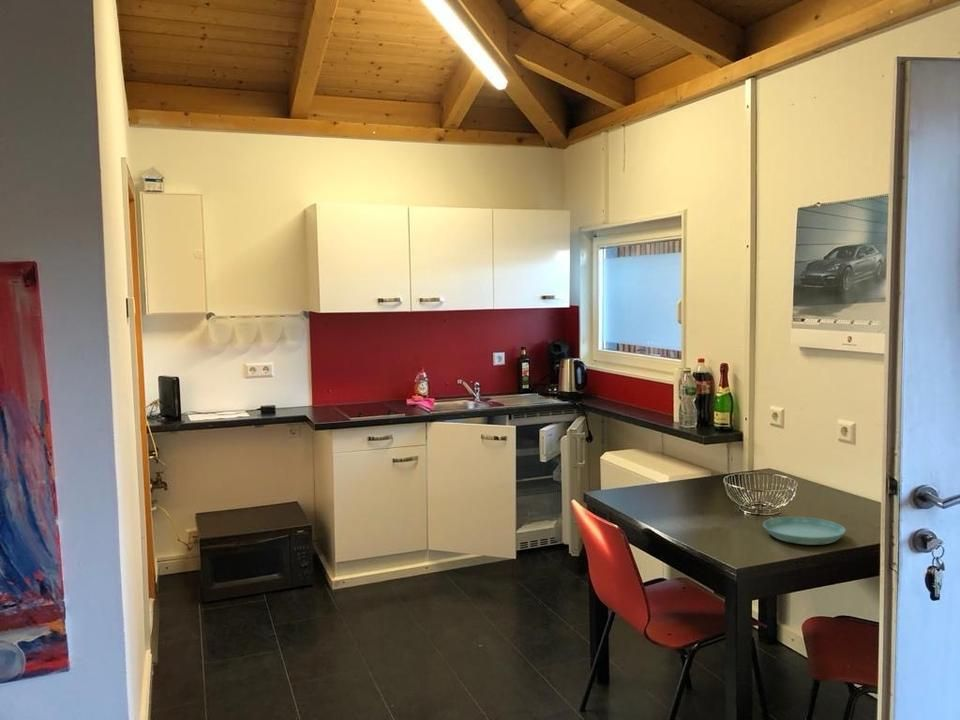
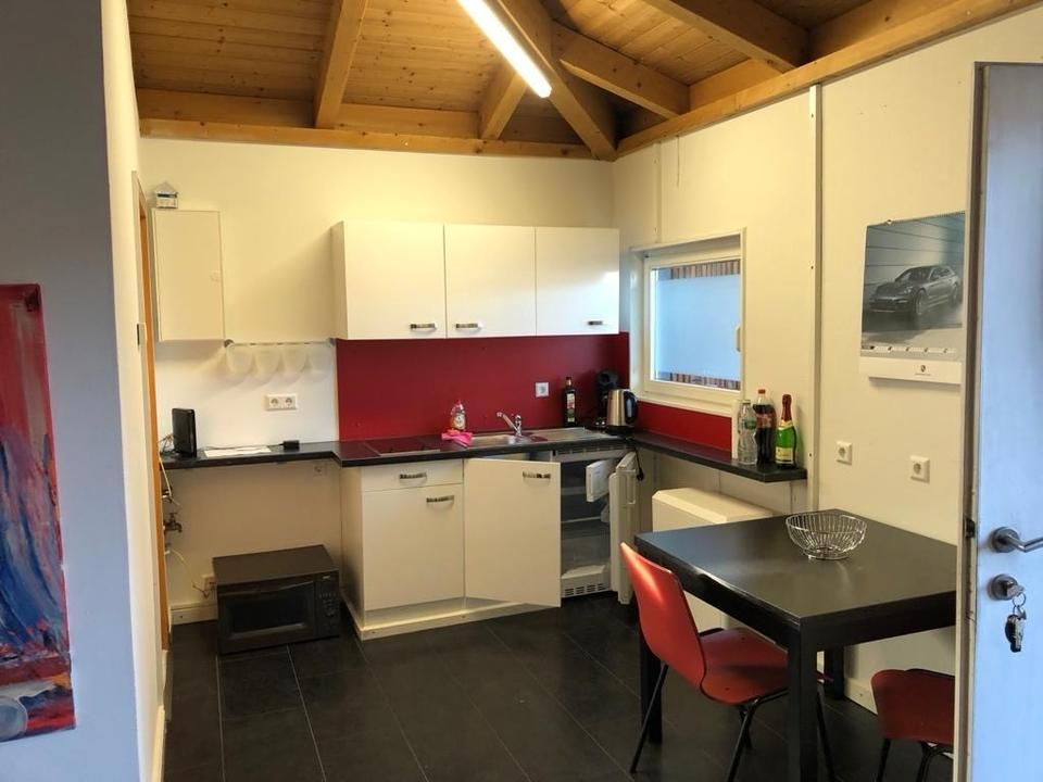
- saucer (803, 531)
